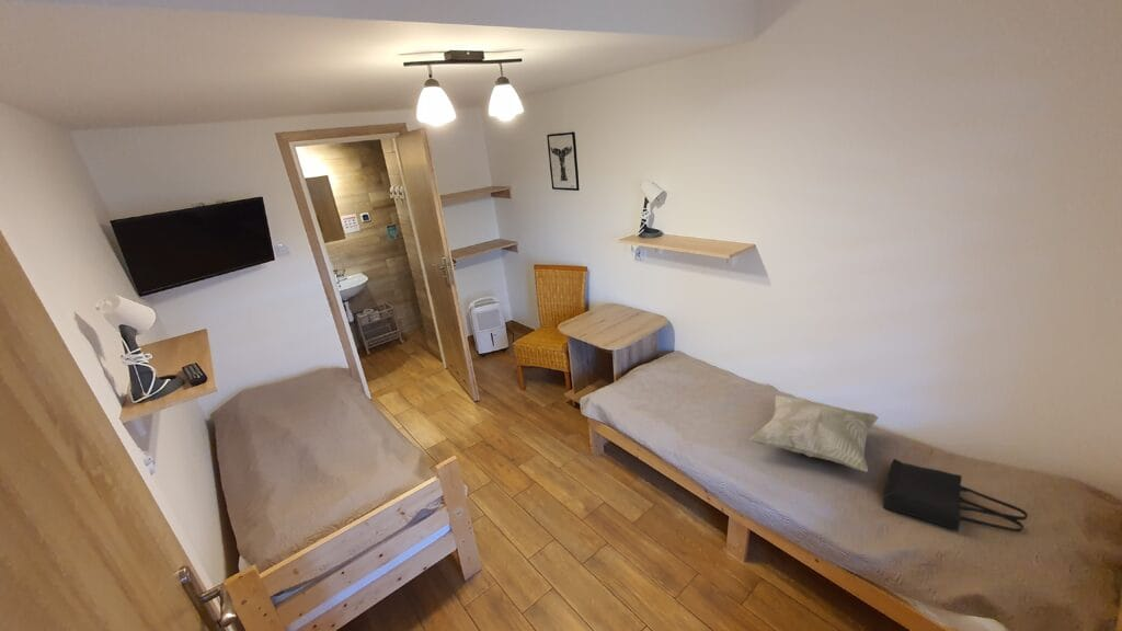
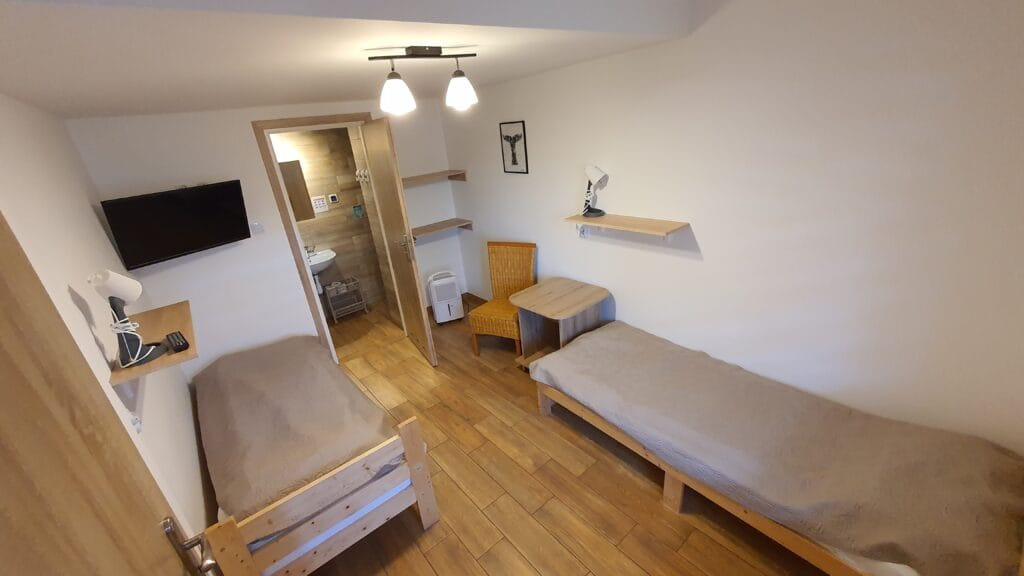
- tote bag (951, 500)
- decorative pillow (815, 427)
